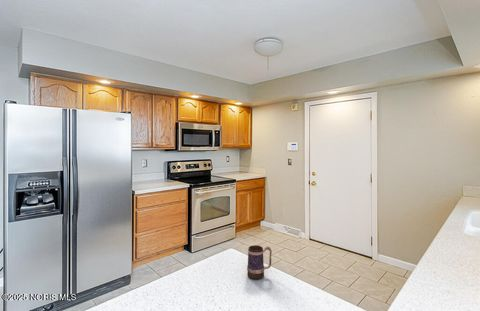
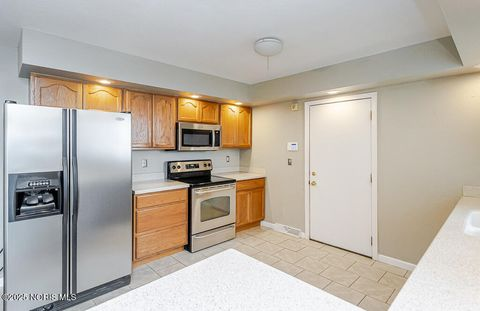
- mug (259, 261)
